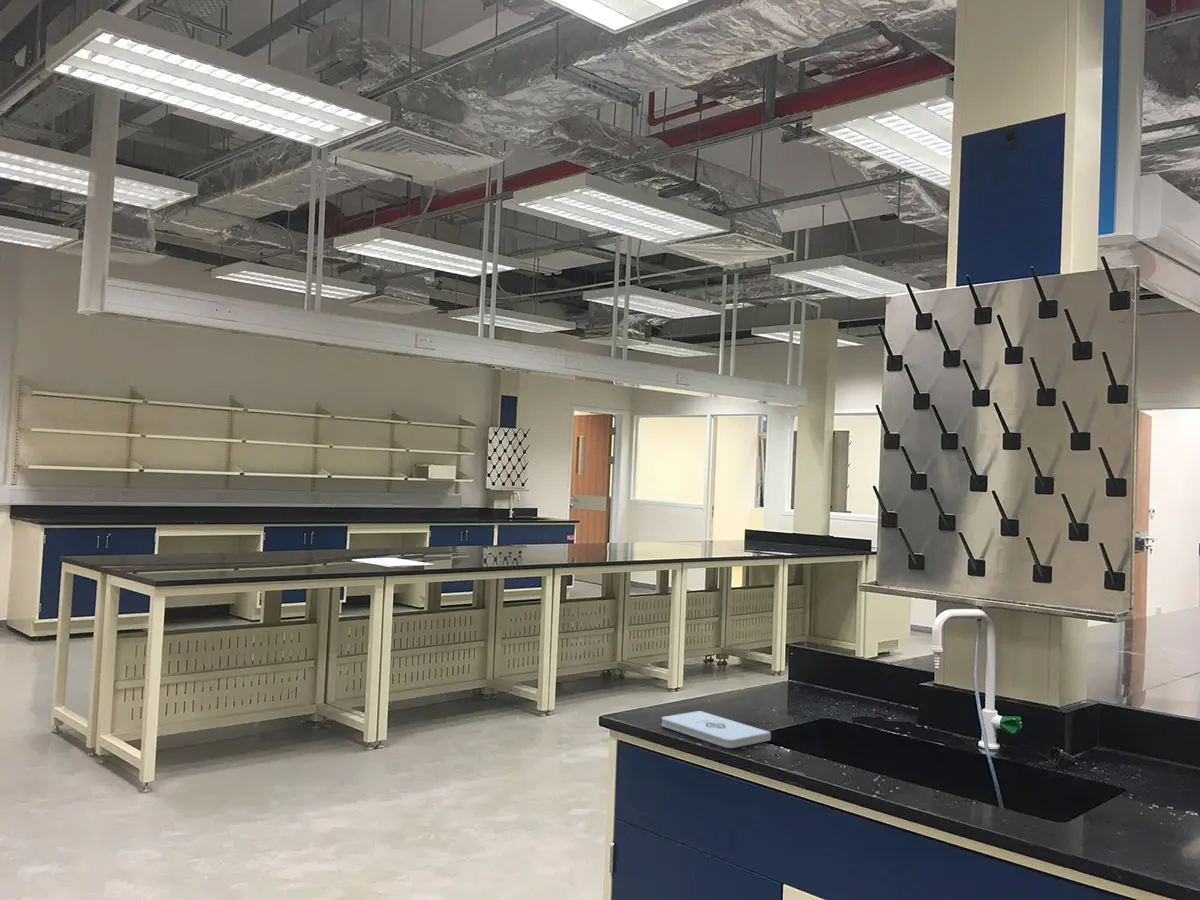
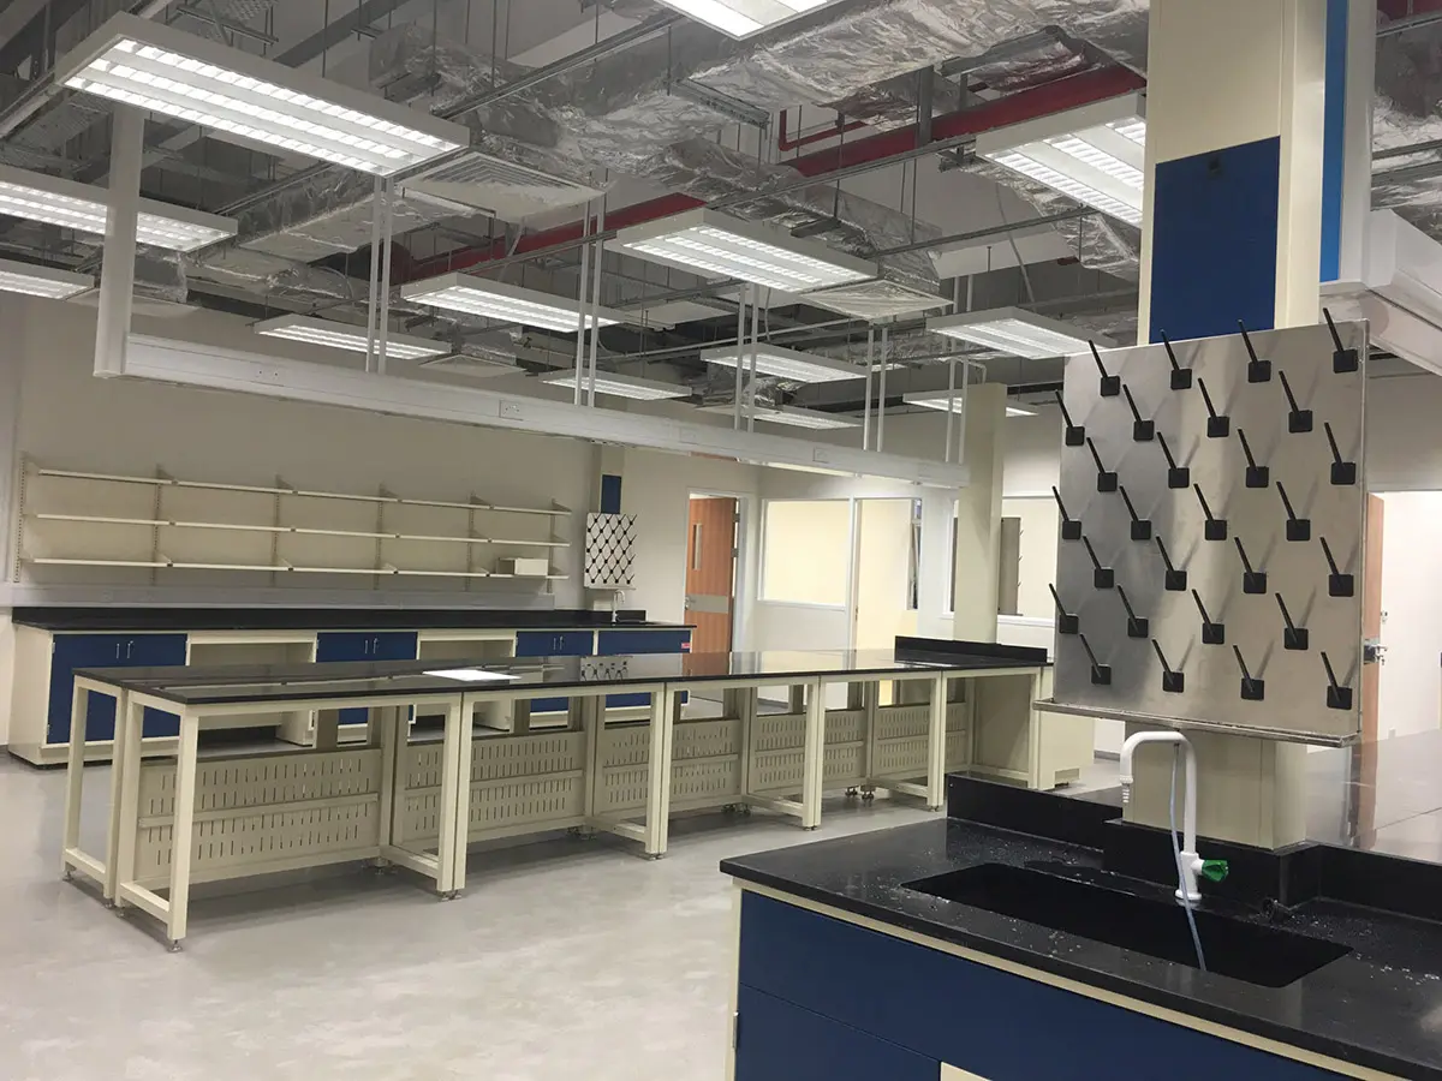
- notepad (713, 728)
